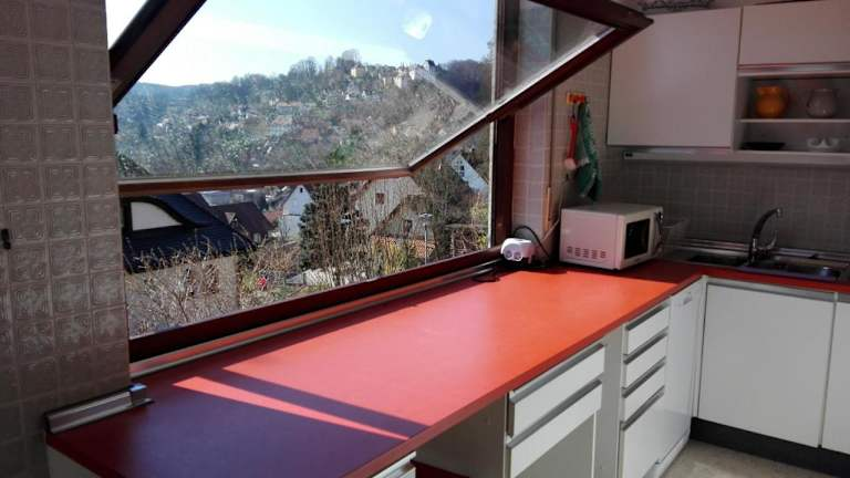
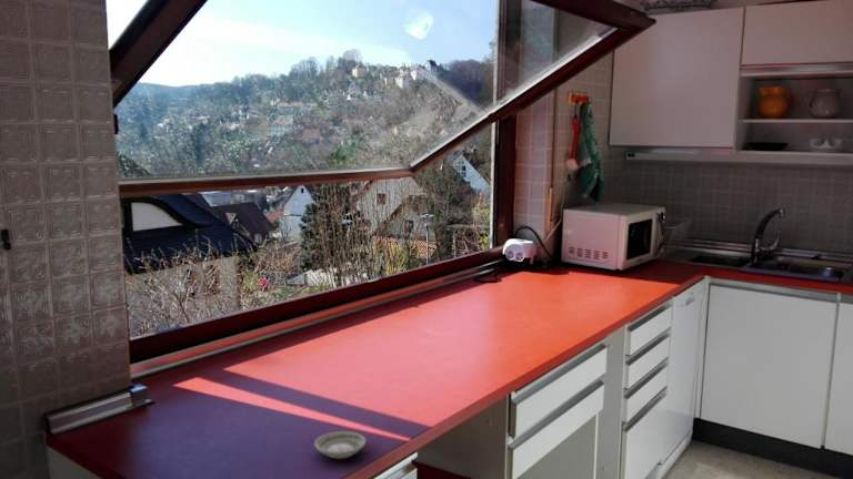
+ saucer (340, 447)
